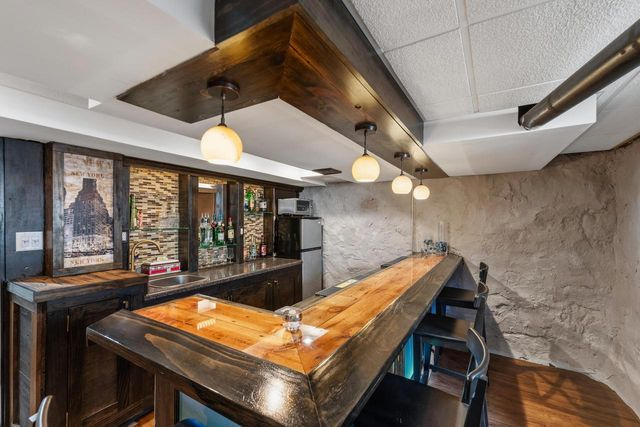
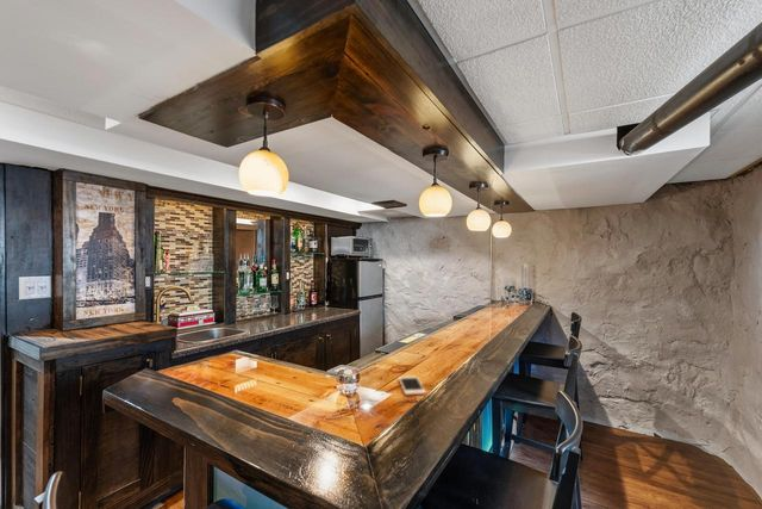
+ cell phone (411, 385)
